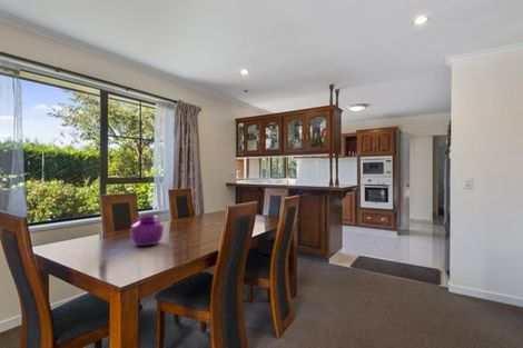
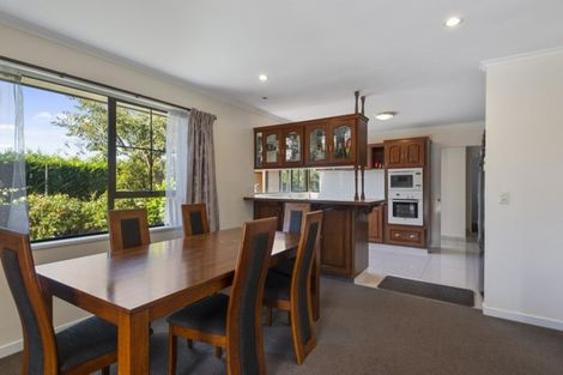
- vase (147, 230)
